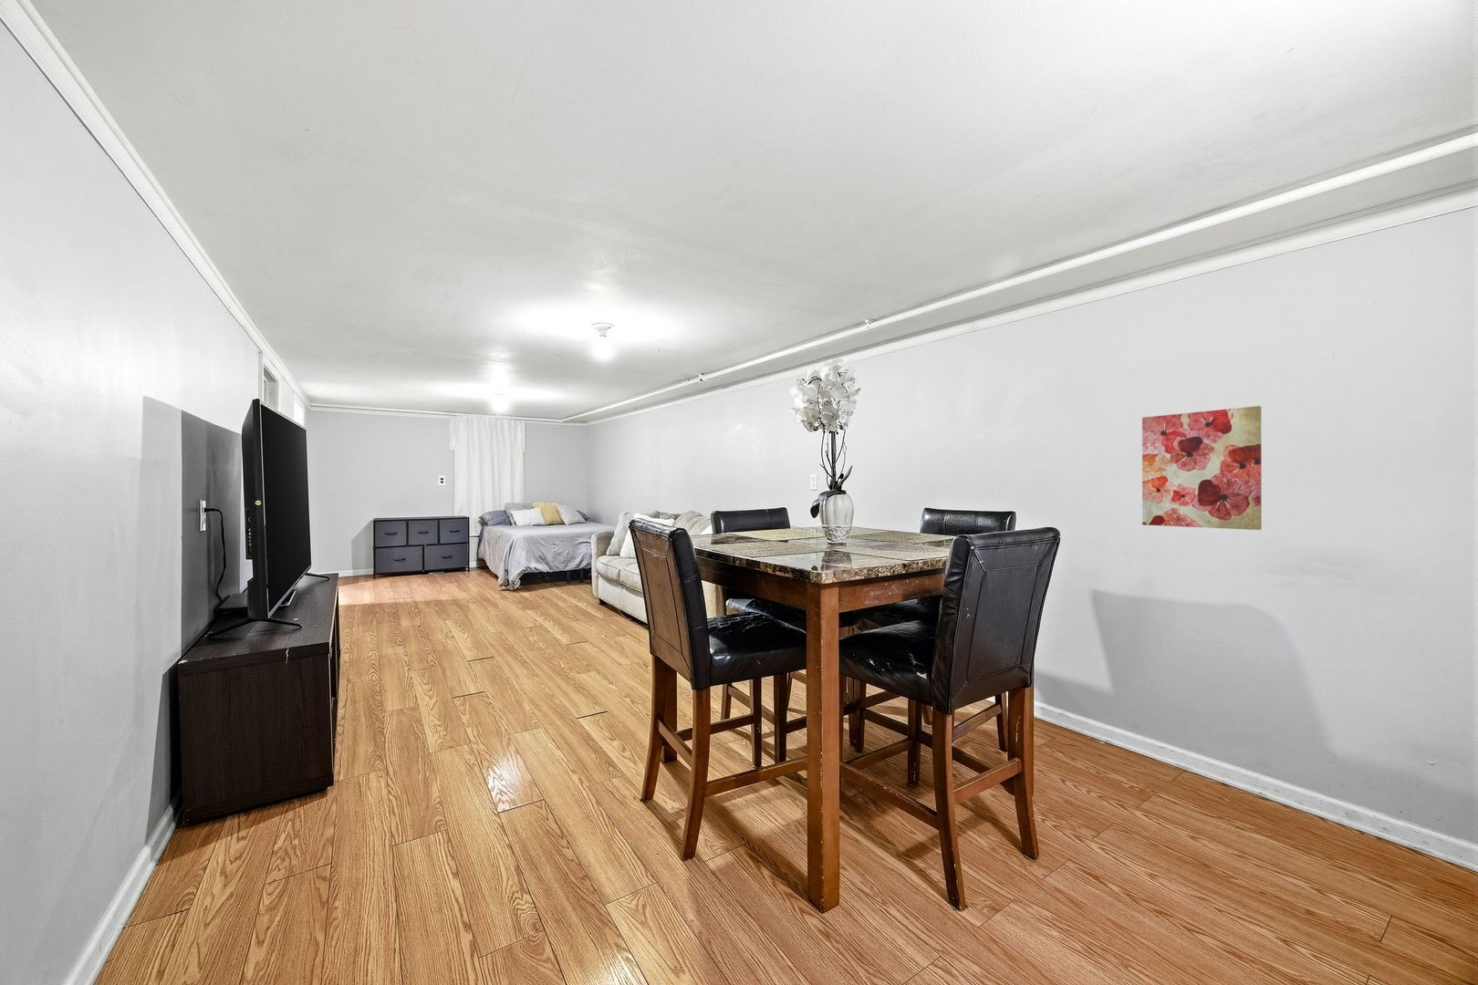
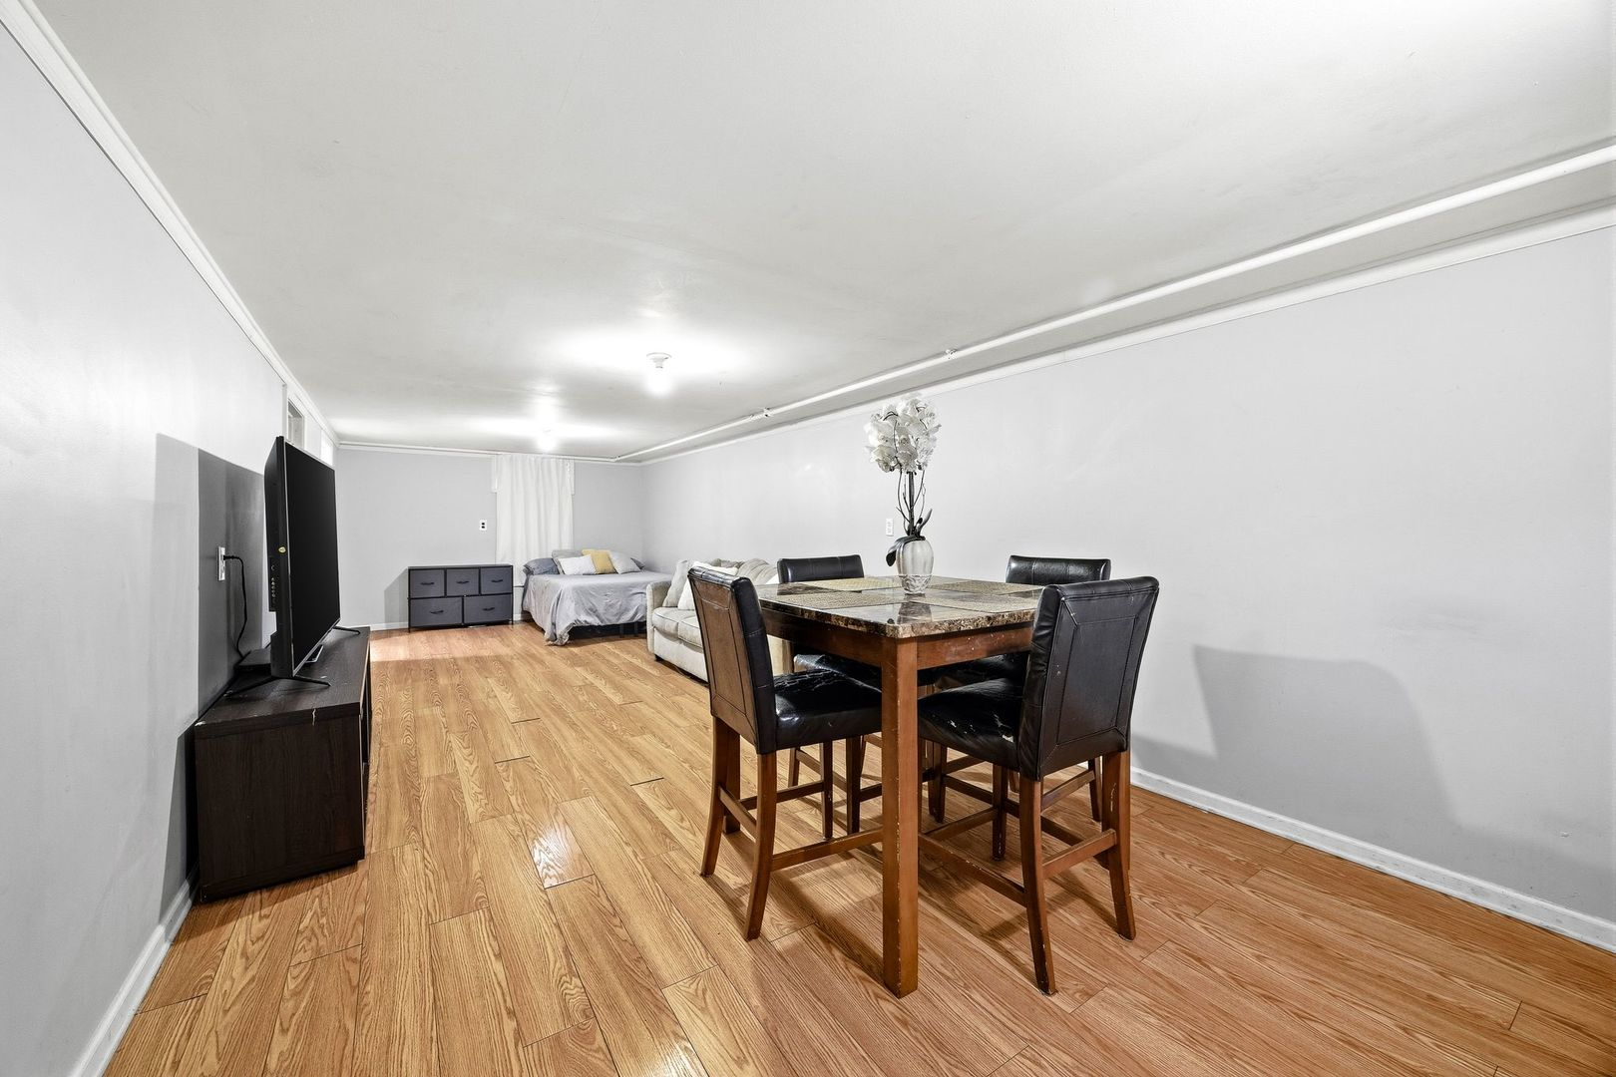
- wall art (1196, 469)
